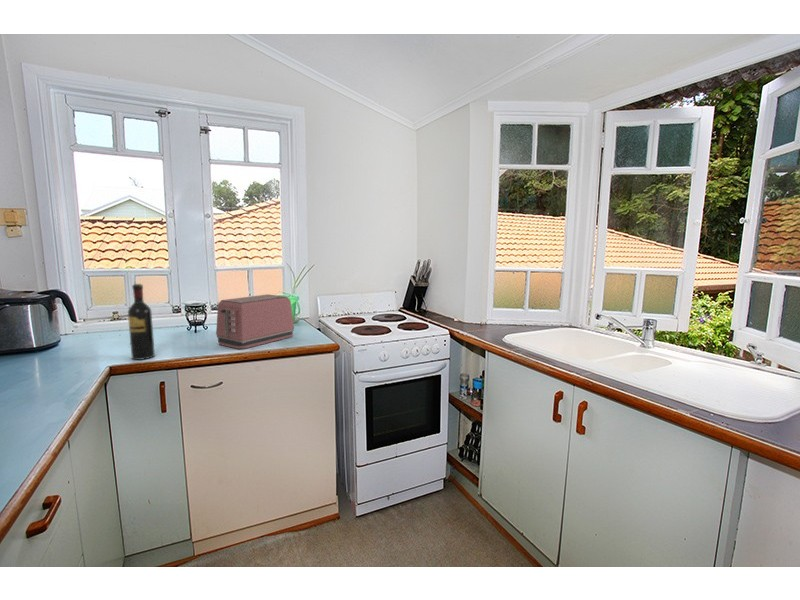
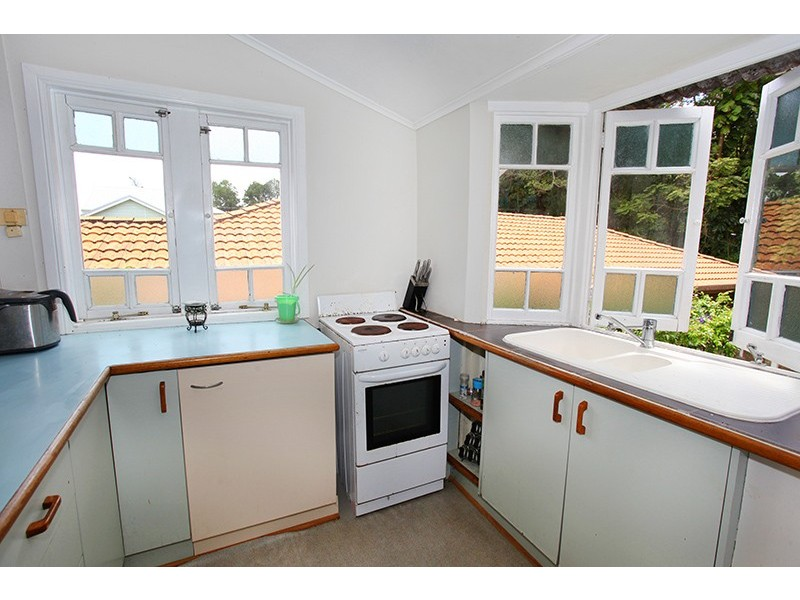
- toaster (254, 319)
- wine bottle (140, 320)
